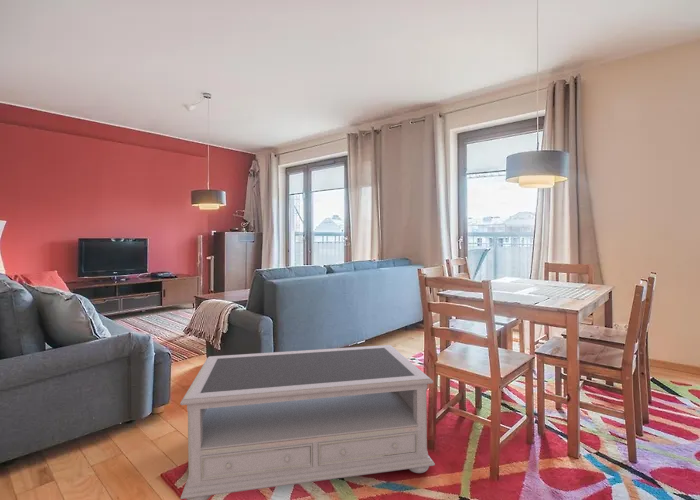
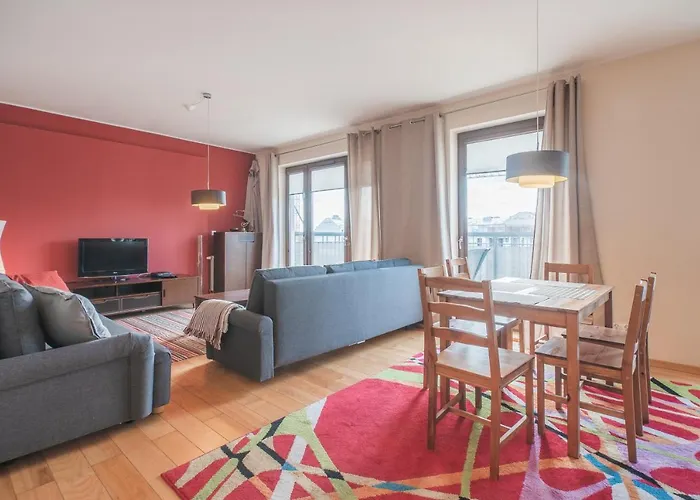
- coffee table (309, 408)
